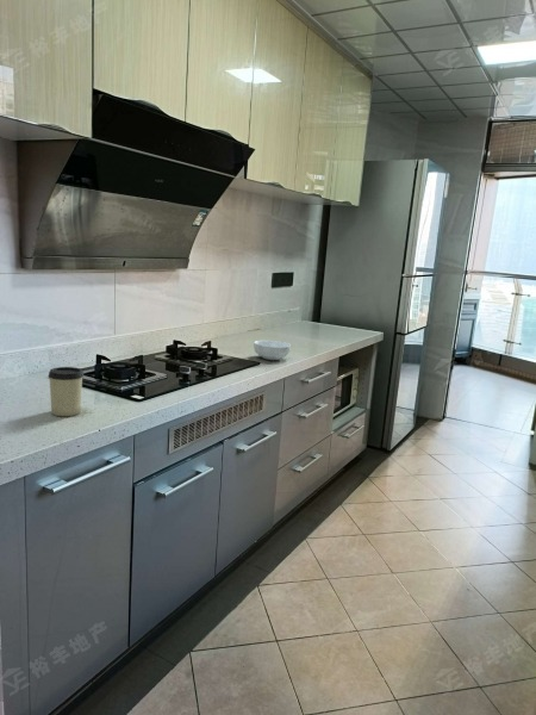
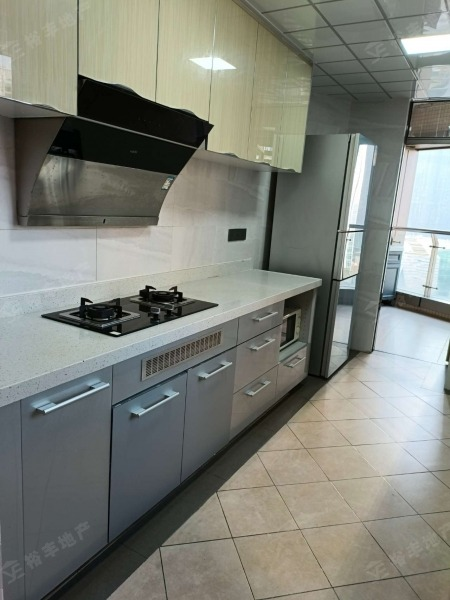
- cup (66, 391)
- cereal bowl (272, 350)
